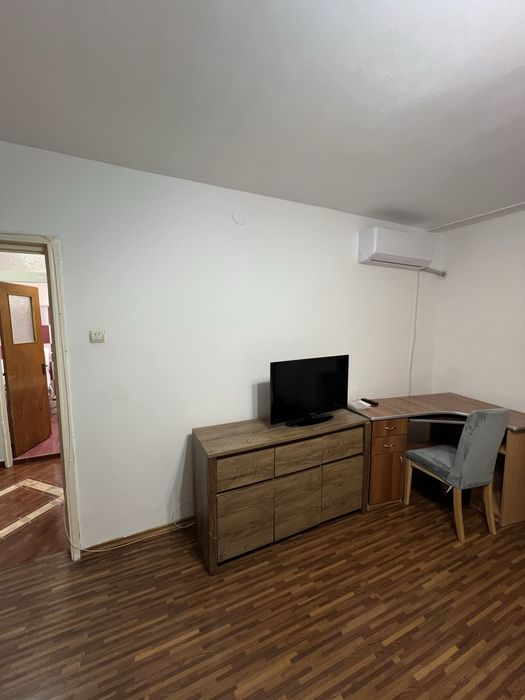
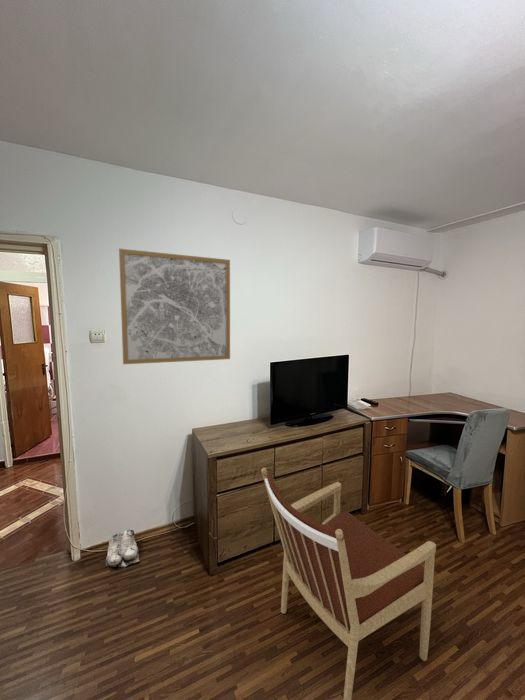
+ armchair (339, 557)
+ wall art (179, 309)
+ shoe (122, 544)
